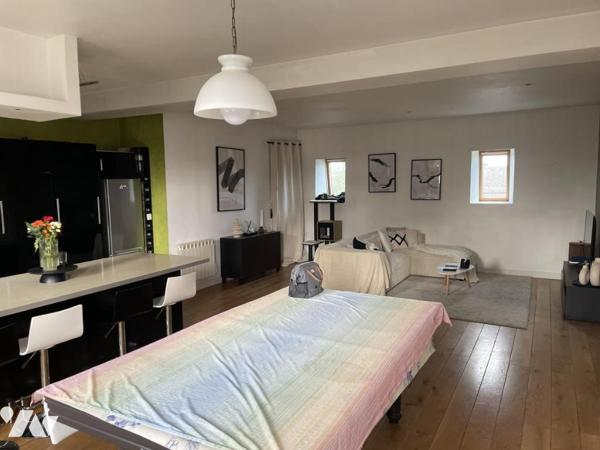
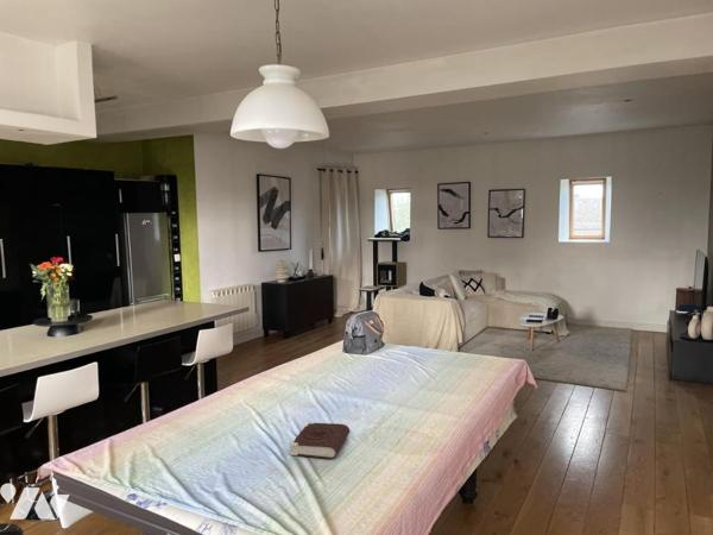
+ book (321, 439)
